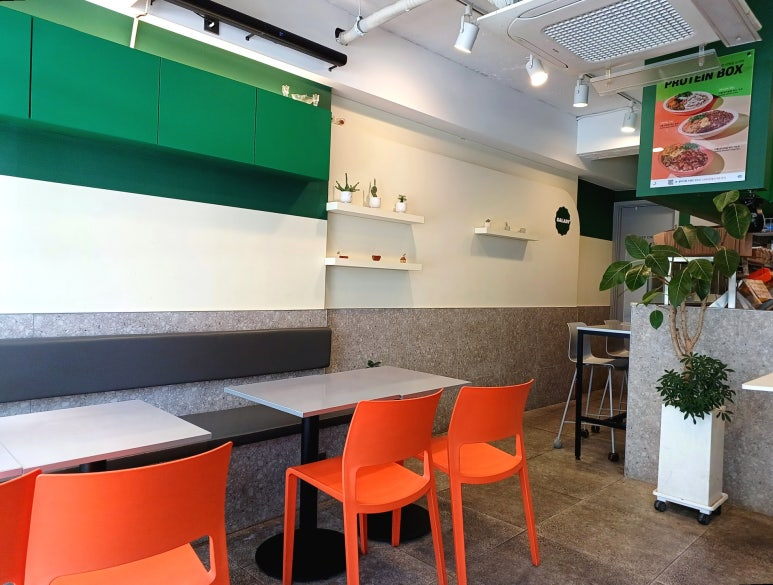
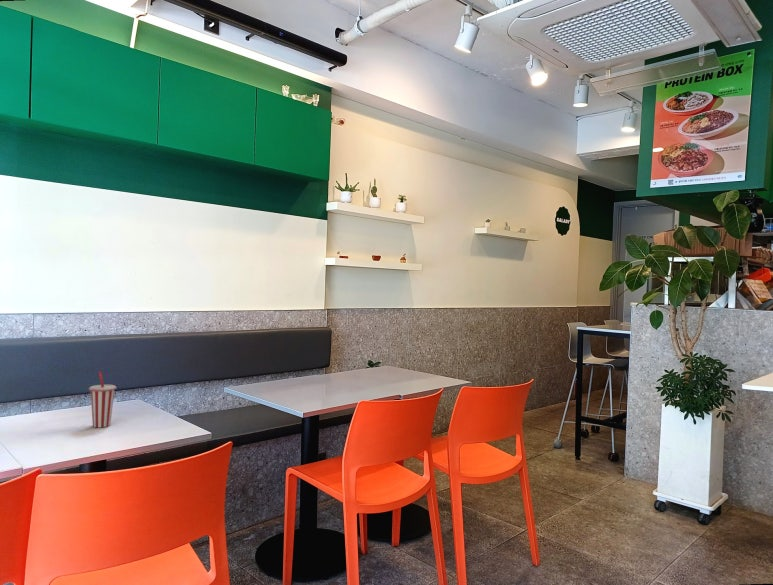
+ cup with straw (102, 398)
